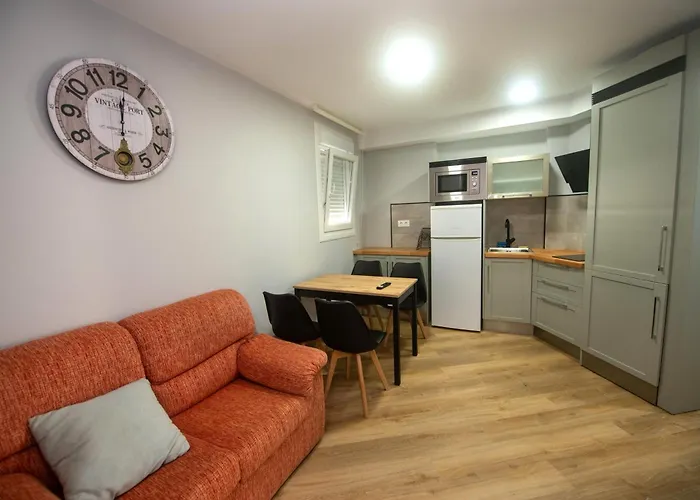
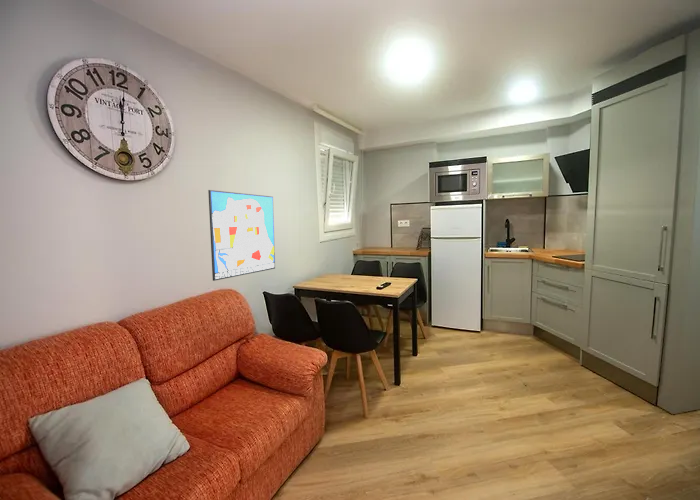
+ wall art (246, 234)
